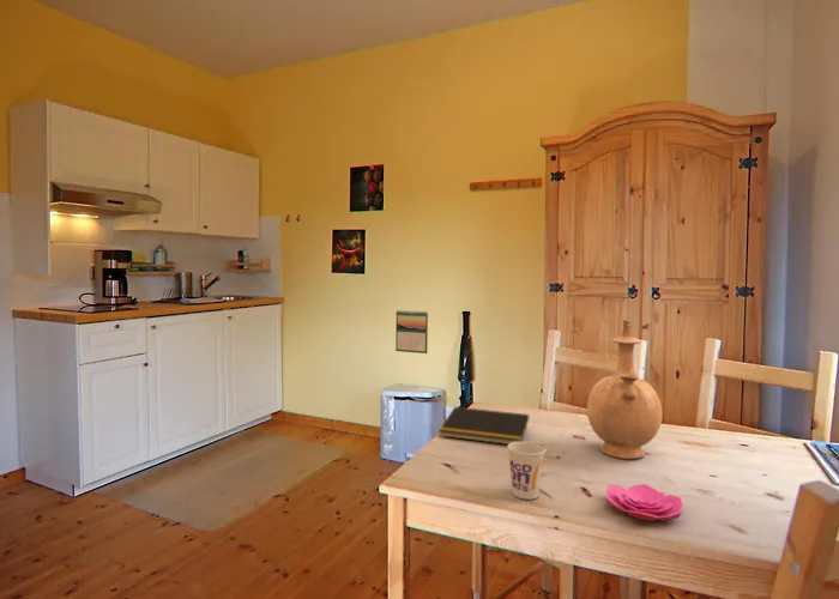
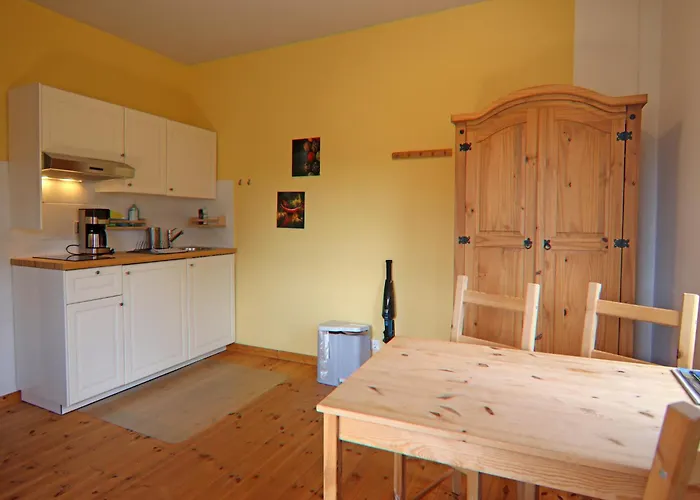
- flower (642, 503)
- vase (623, 386)
- notepad (484, 424)
- calendar (411, 331)
- cup (525, 470)
